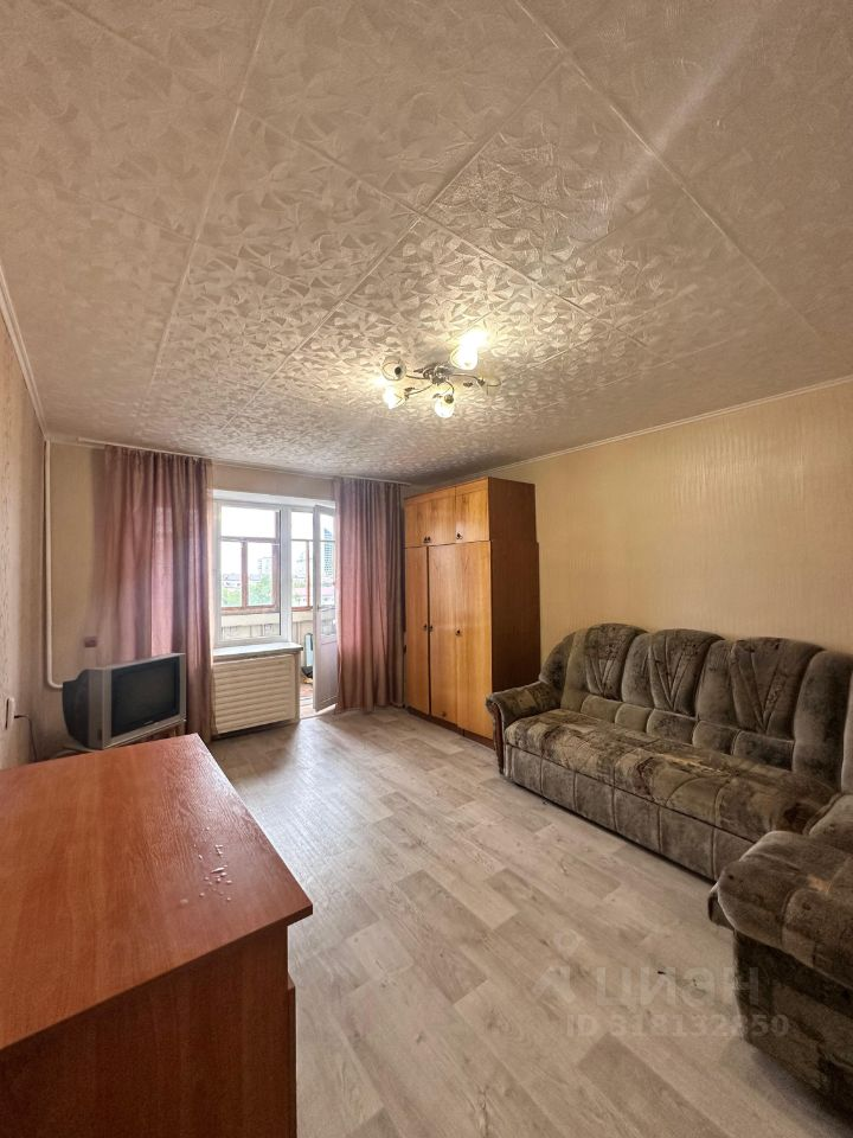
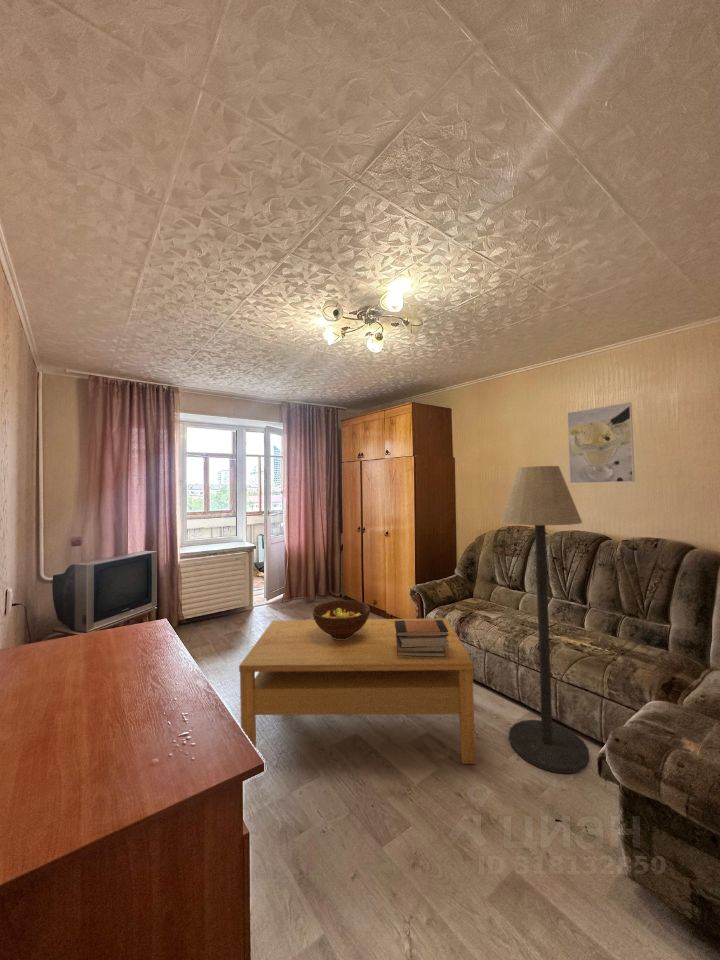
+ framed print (599, 445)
+ fruit bowl (341, 621)
+ coffee table (358, 681)
+ floor lamp (542, 605)
+ book stack (420, 637)
